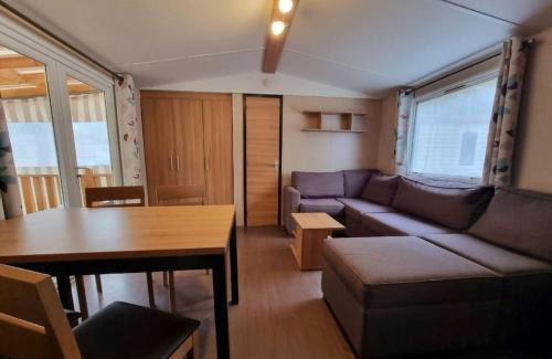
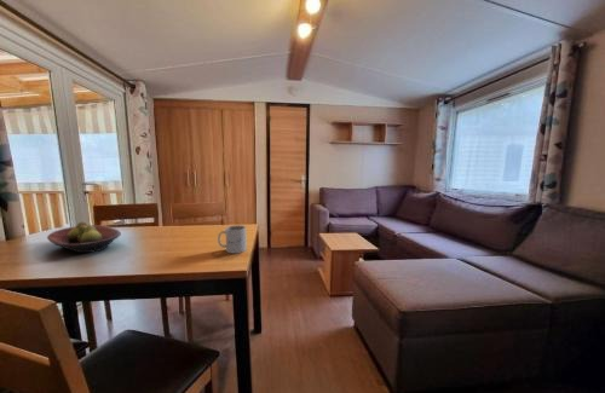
+ mug (232, 238)
+ fruit bowl (85, 235)
